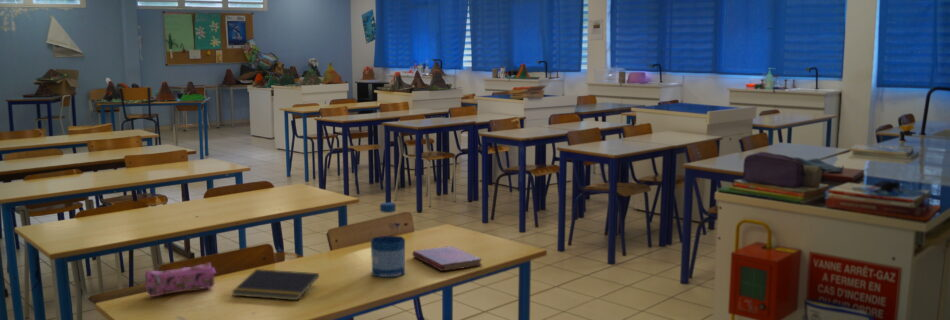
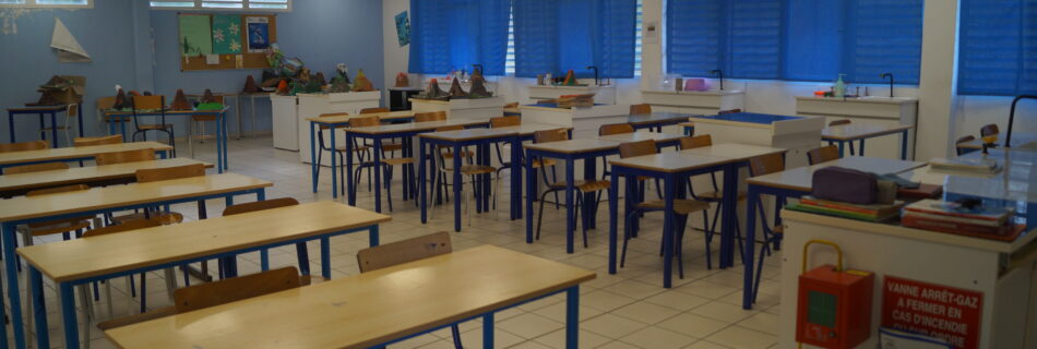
- pencil case (180, 279)
- diary (446, 258)
- bottle (387, 238)
- notepad (276, 284)
